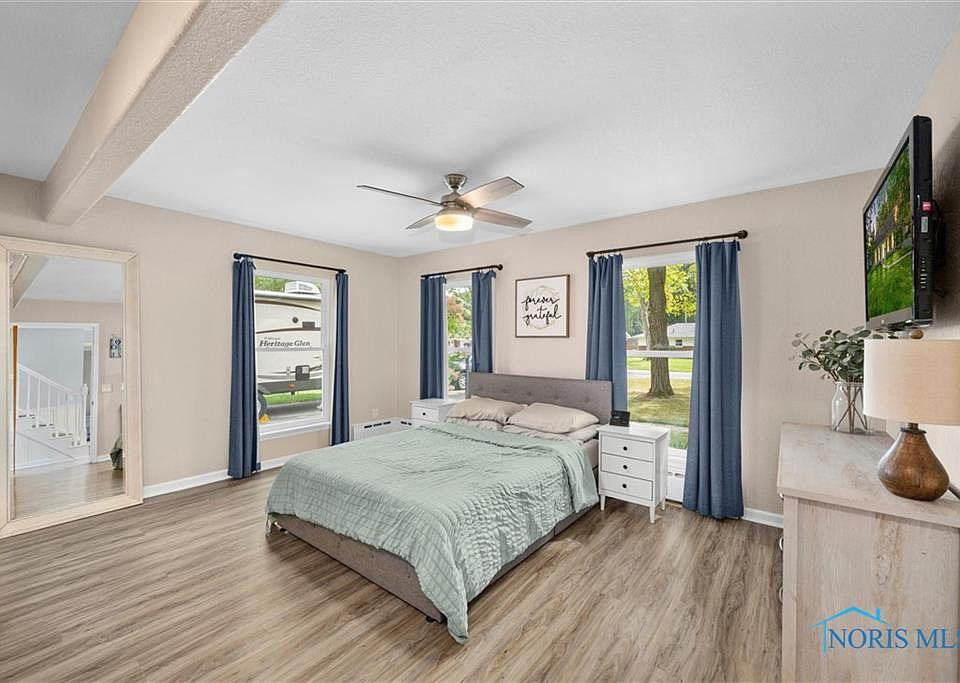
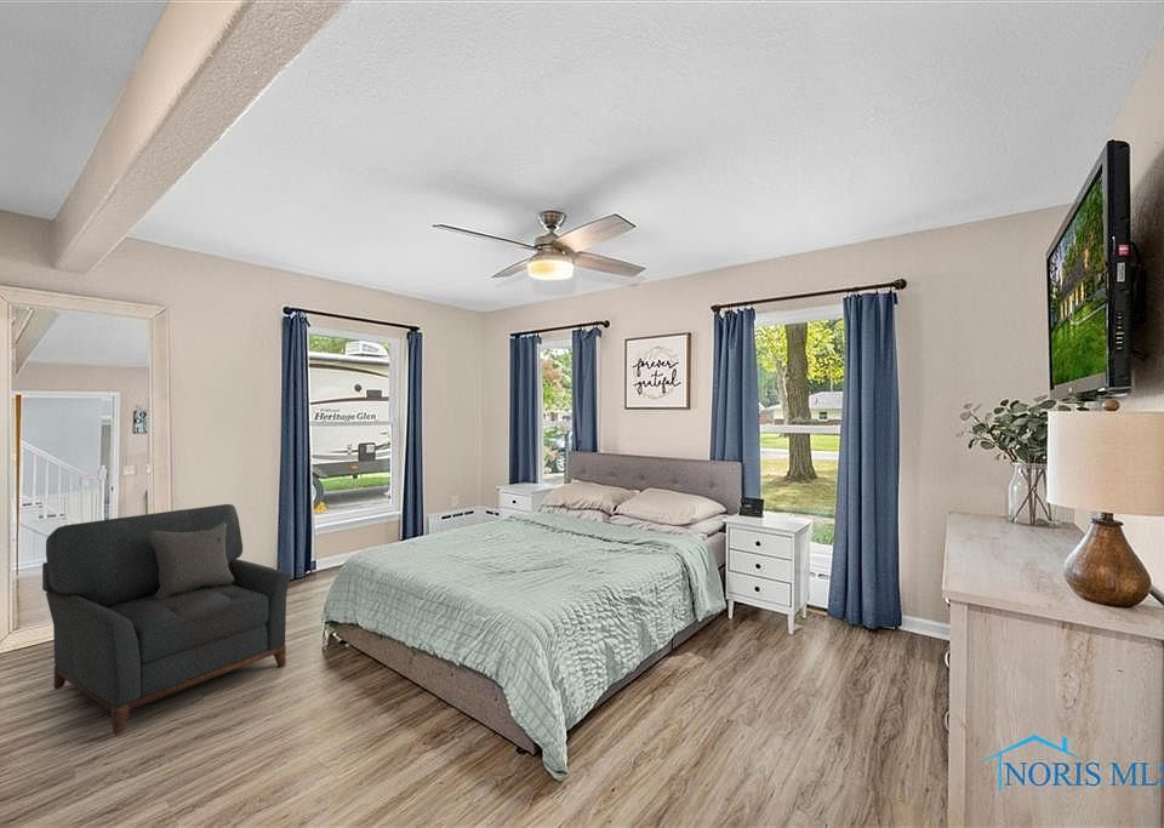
+ armchair (175, 596)
